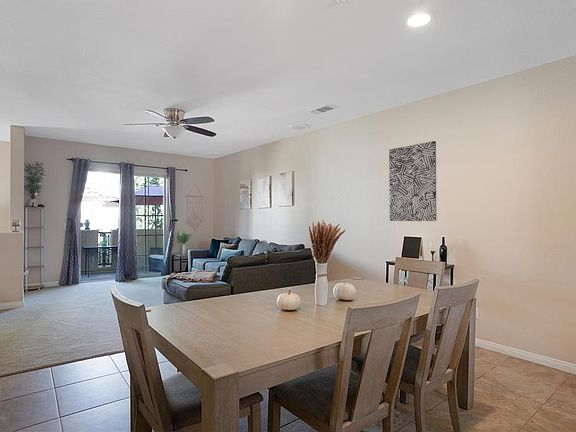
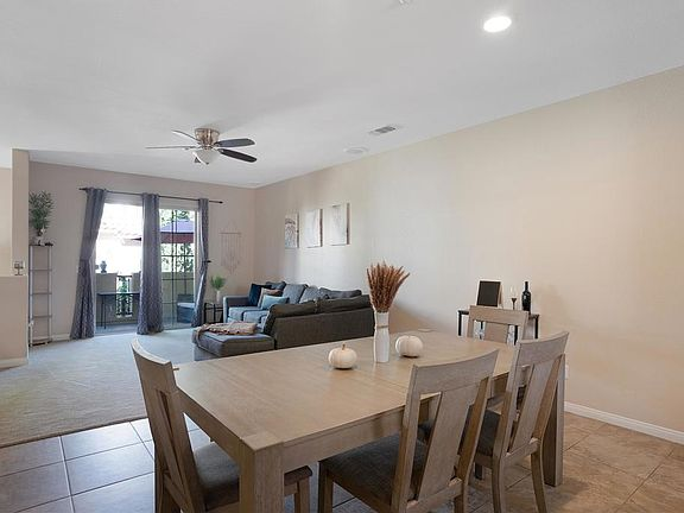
- wall art (411, 183)
